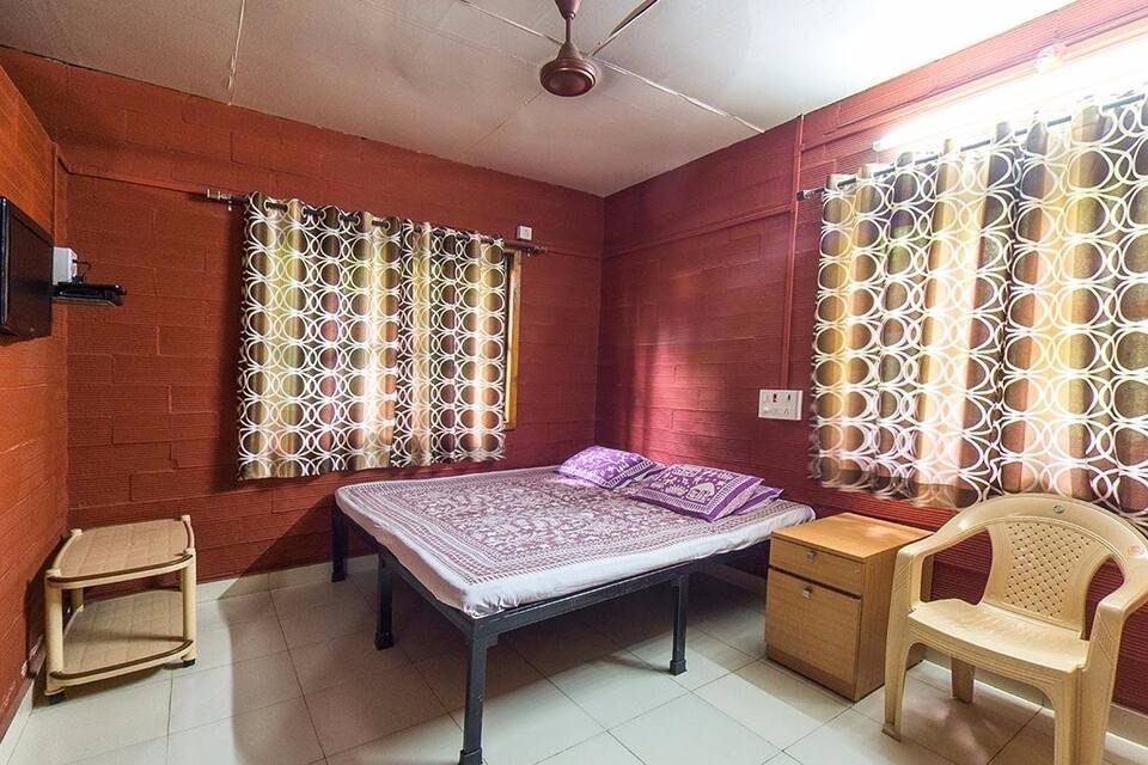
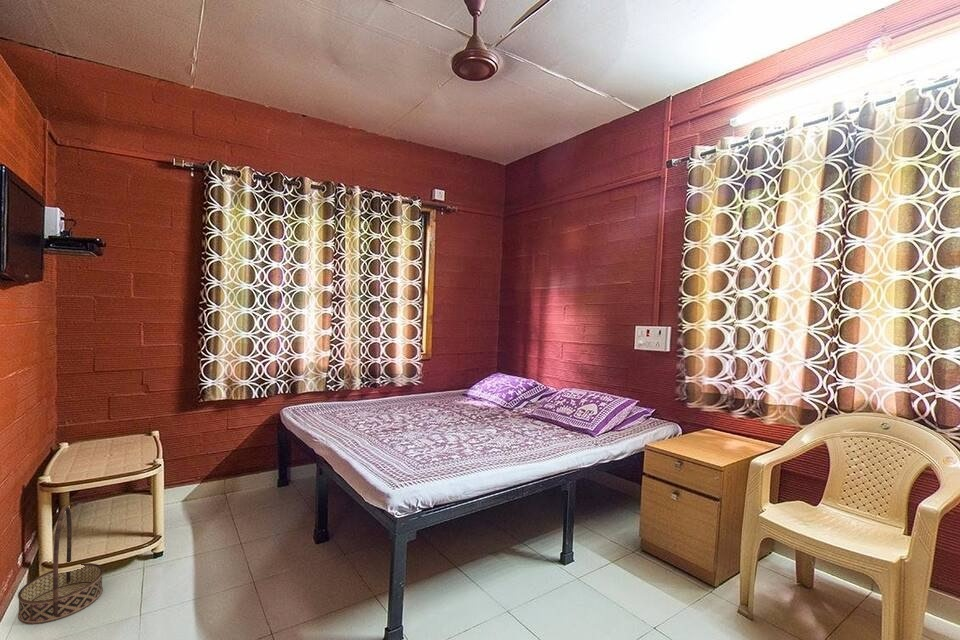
+ basket (58, 554)
